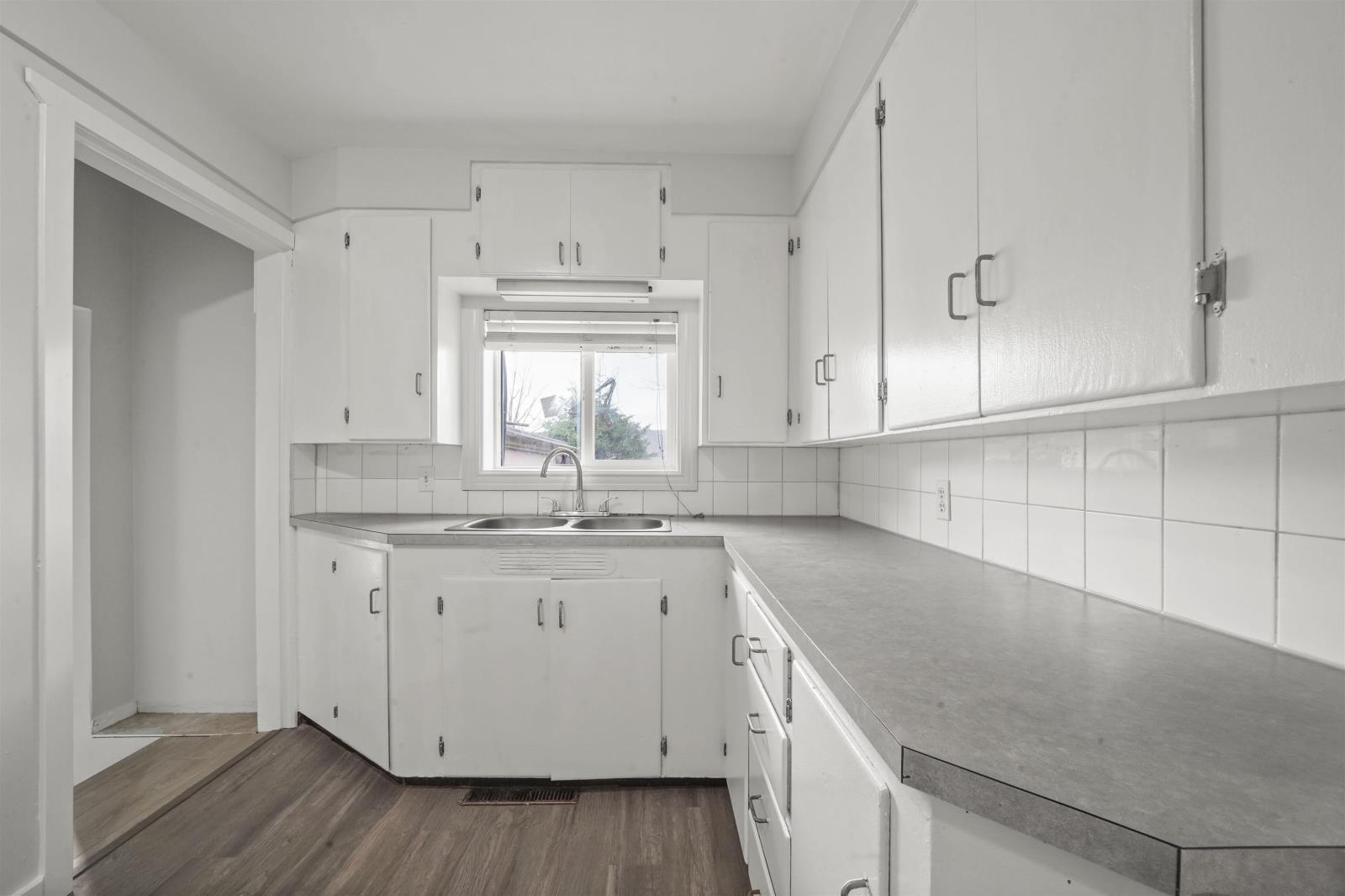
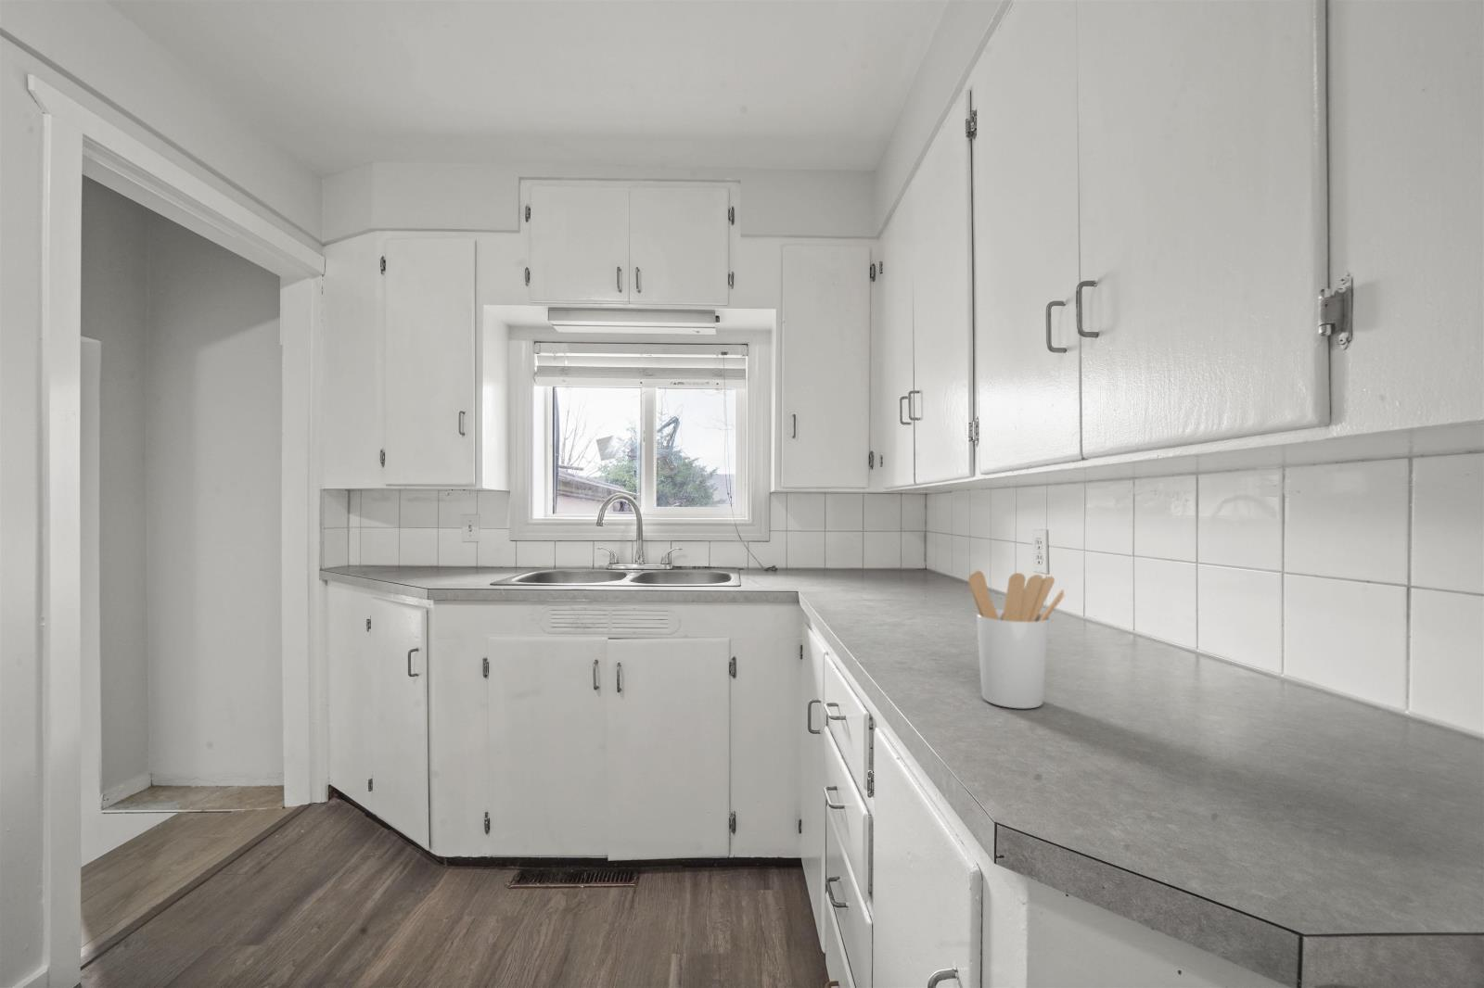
+ utensil holder (1017, 633)
